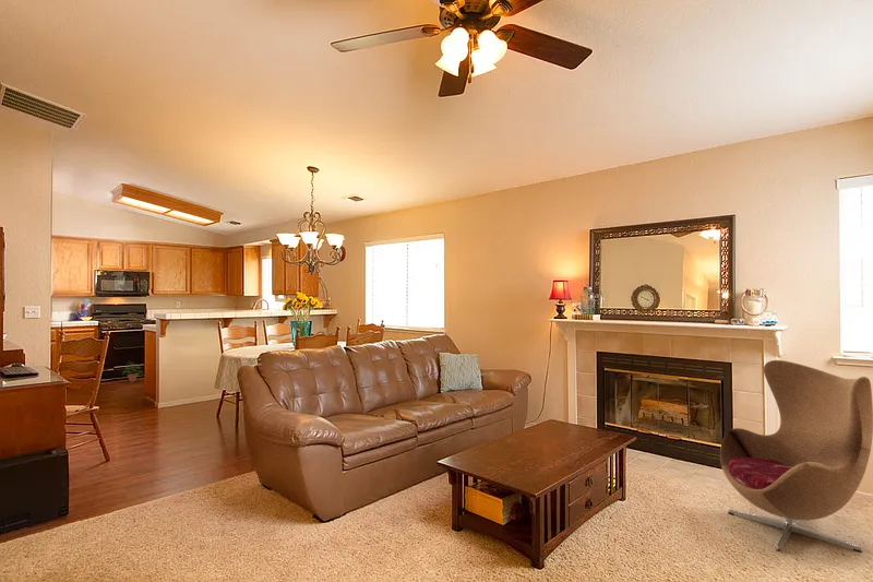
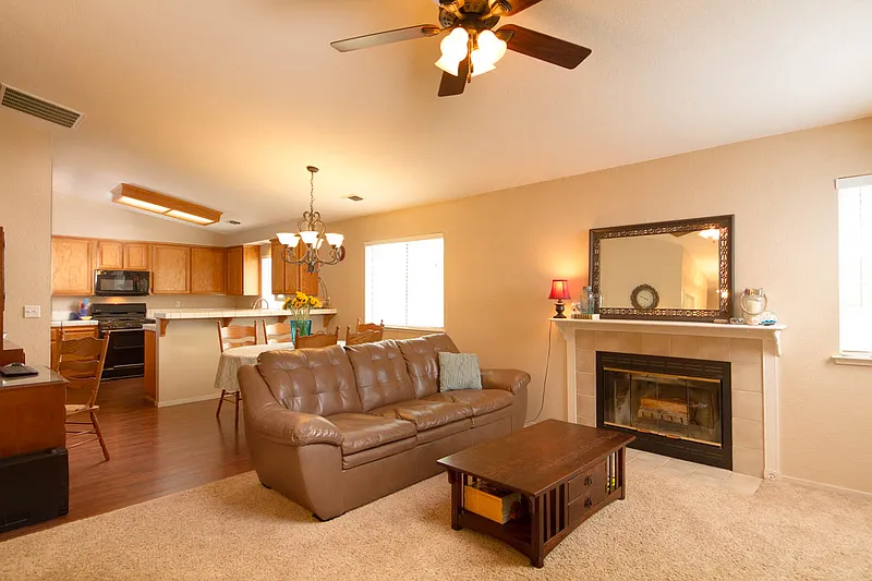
- potted plant (132, 370)
- armchair (794, 449)
